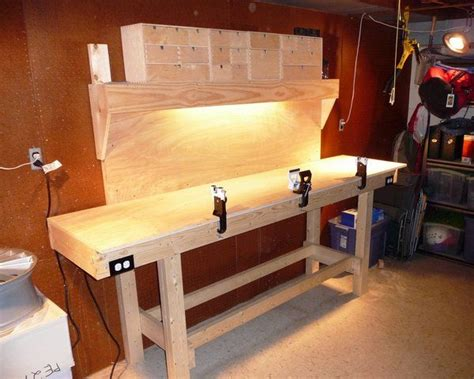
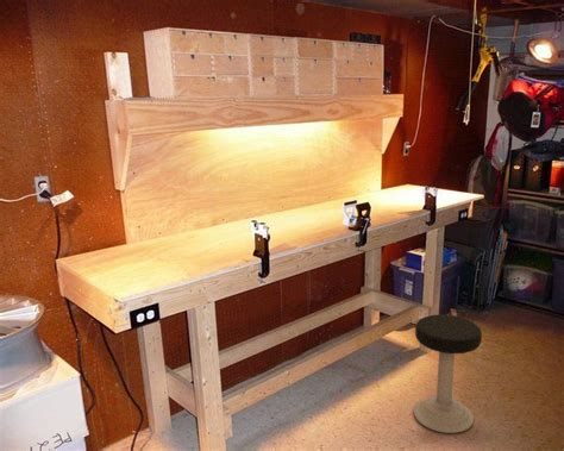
+ stool (445, 371)
